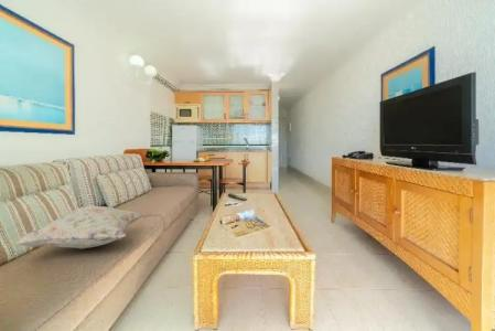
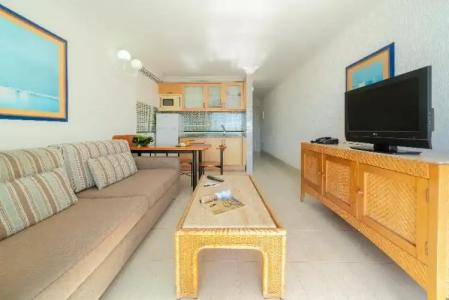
- decorative pillow (90, 226)
